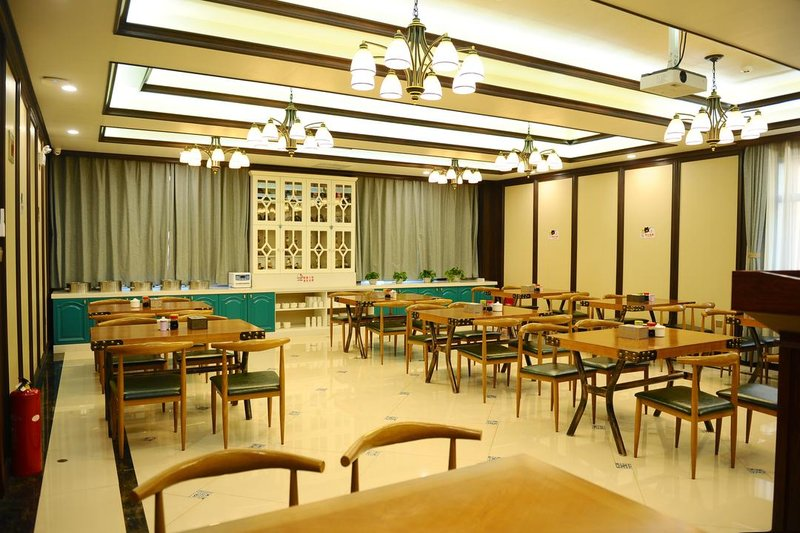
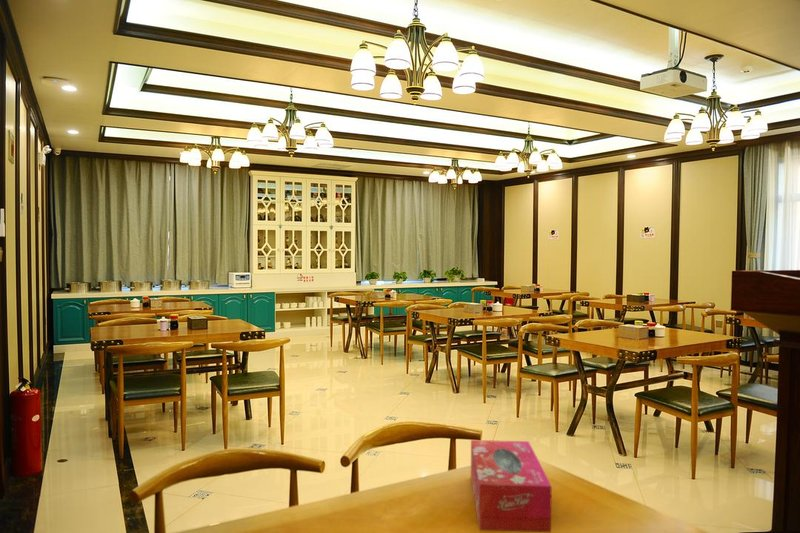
+ tissue box (506, 481)
